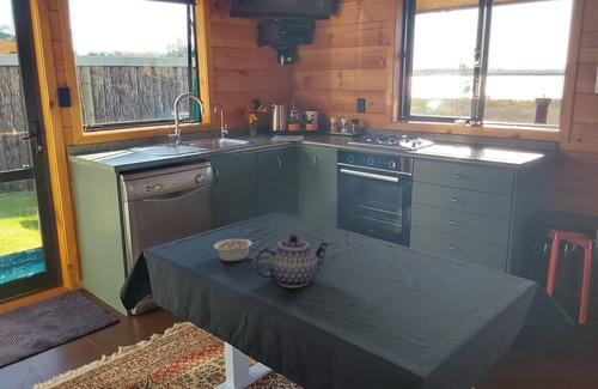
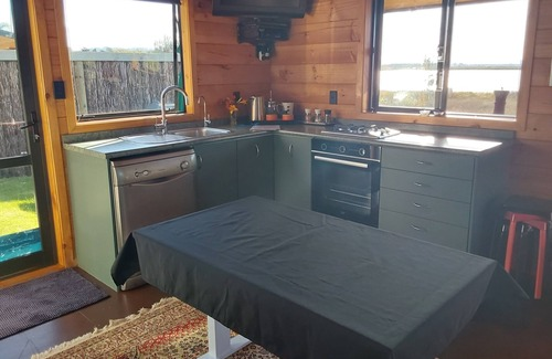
- teapot (293, 257)
- legume (234, 249)
